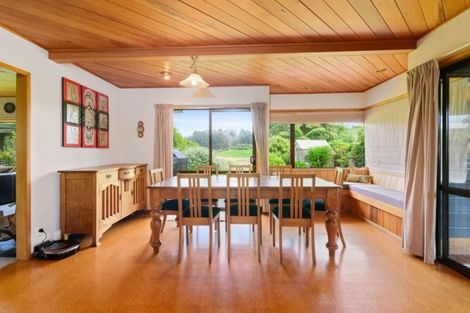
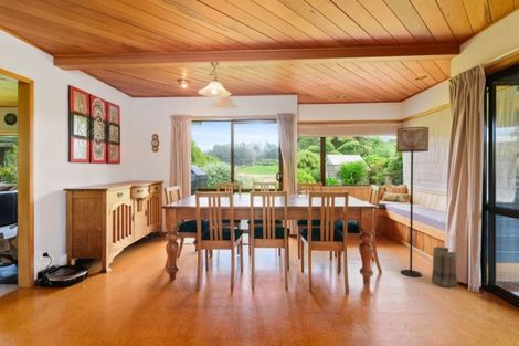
+ floor lamp (411, 201)
+ basket (444, 266)
